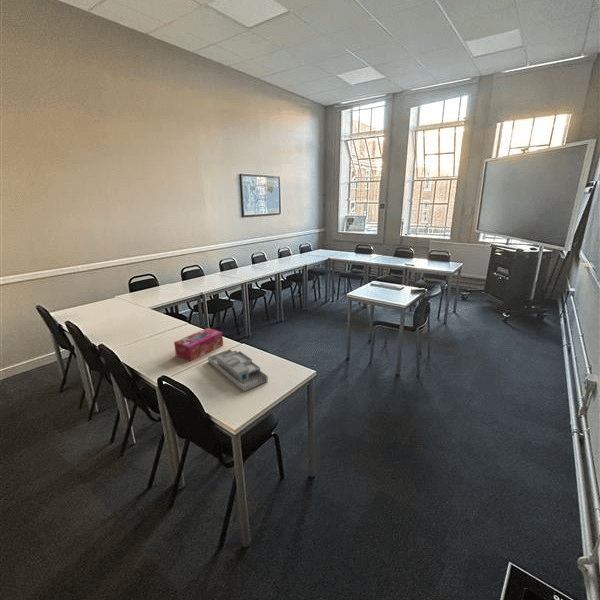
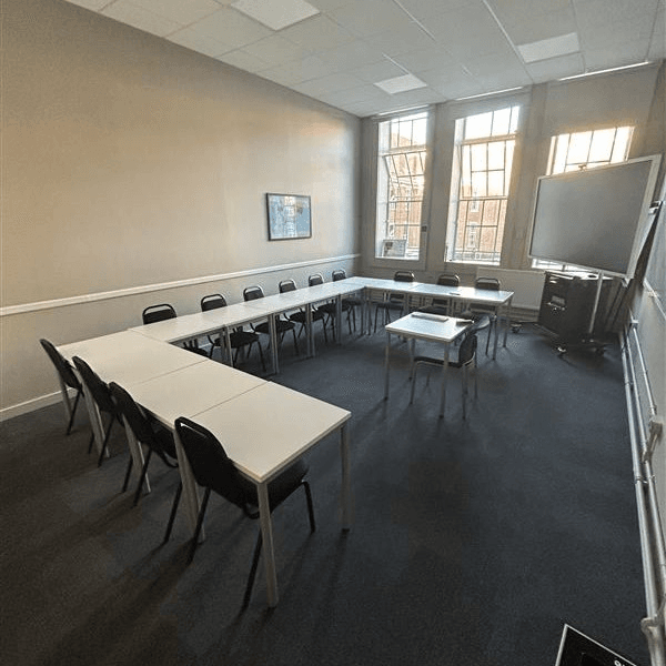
- desk organizer (235, 364)
- tissue box (199, 343)
